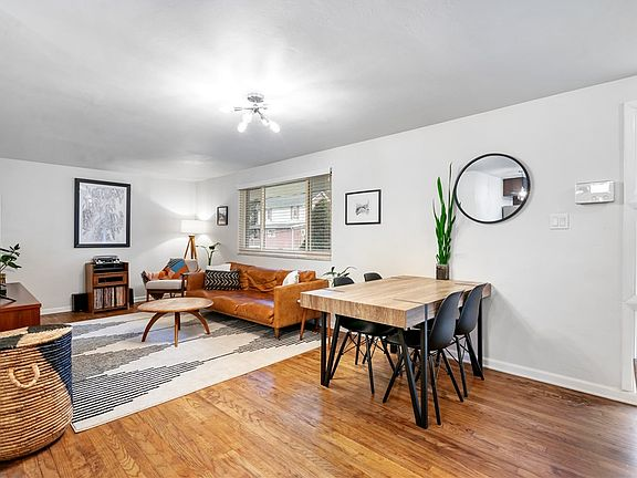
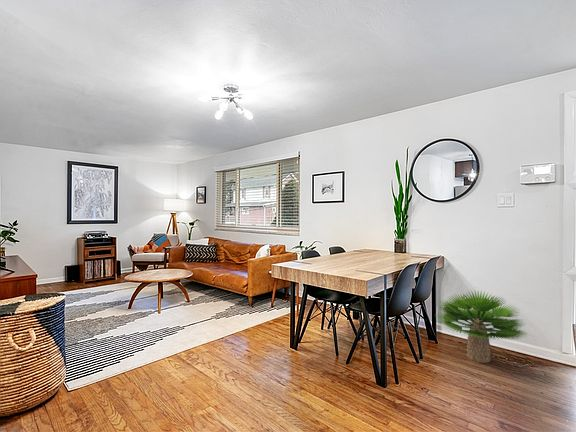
+ potted plant (478, 323)
